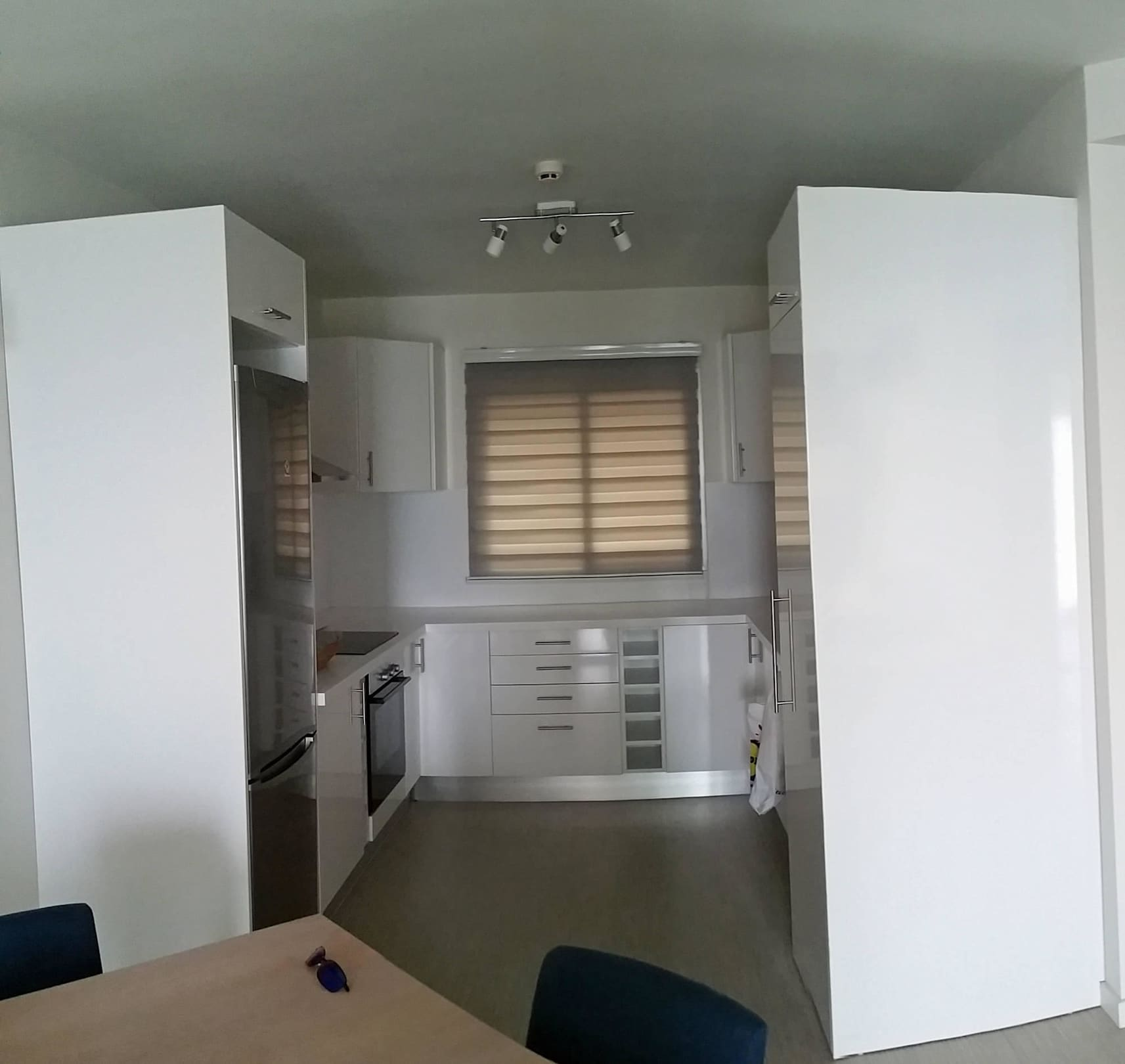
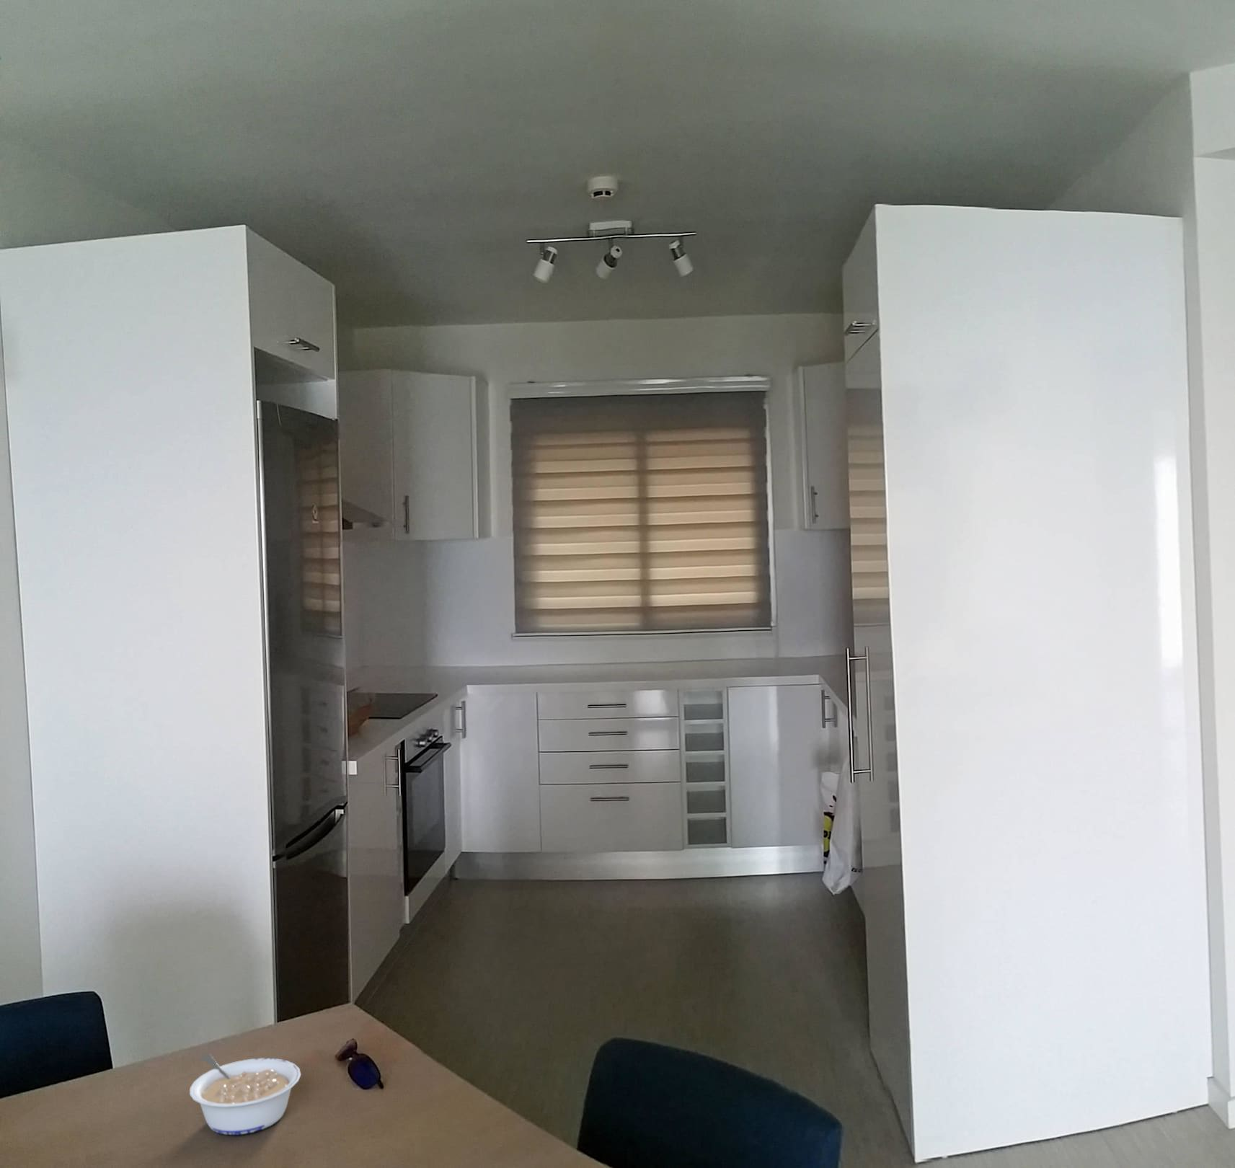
+ legume (242, 1096)
